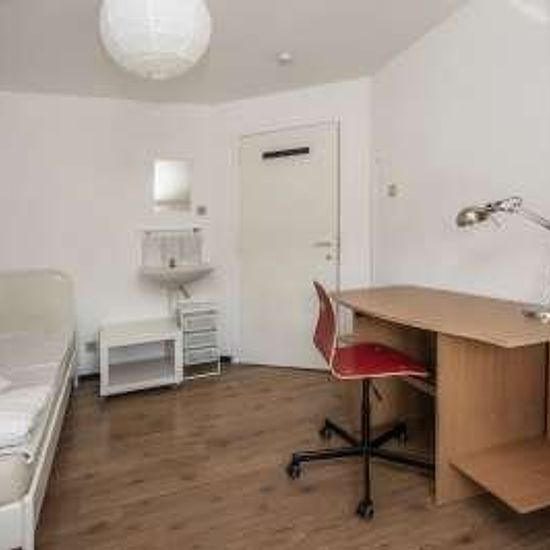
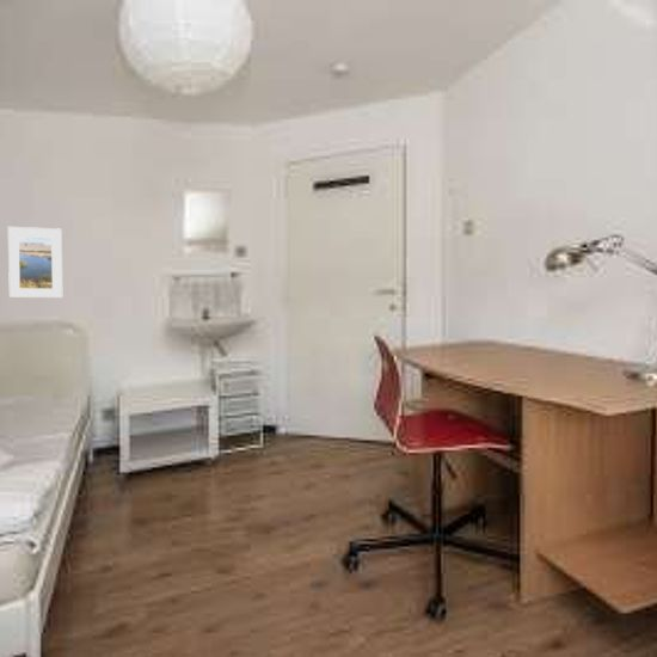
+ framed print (36, 263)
